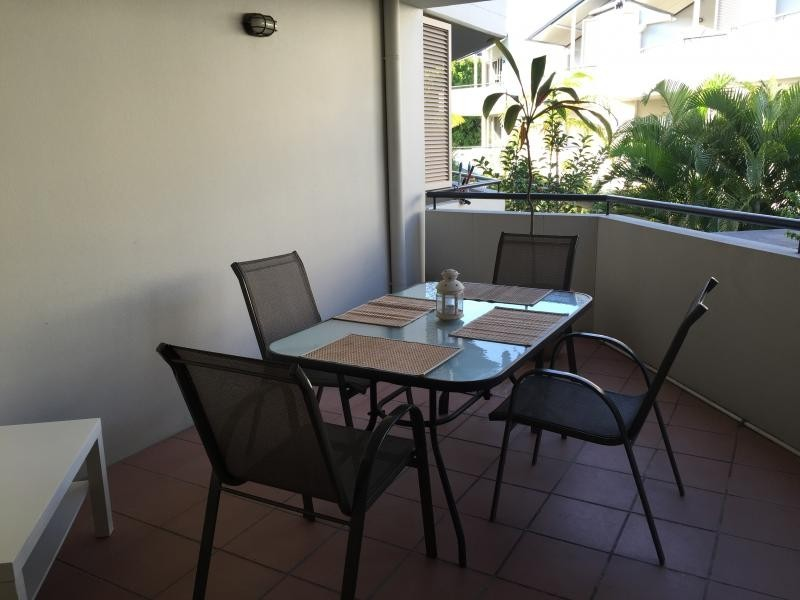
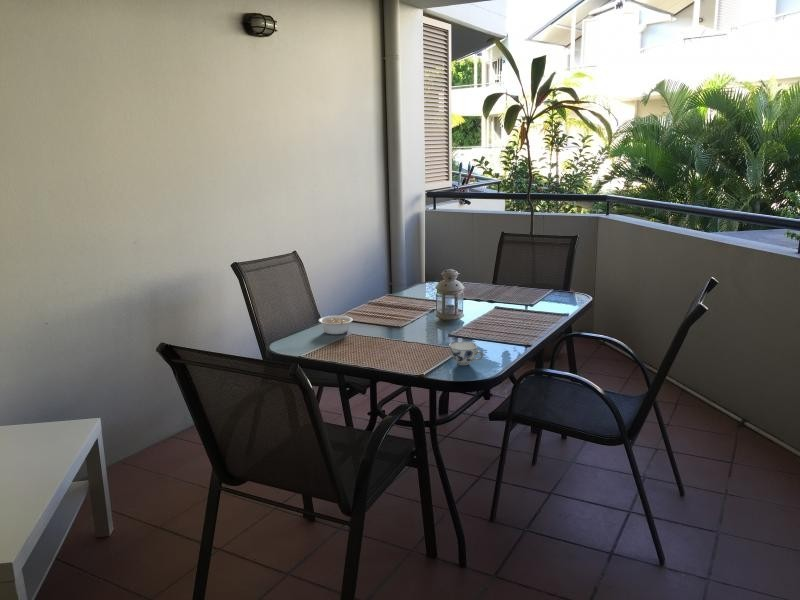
+ chinaware (465, 354)
+ legume (336, 324)
